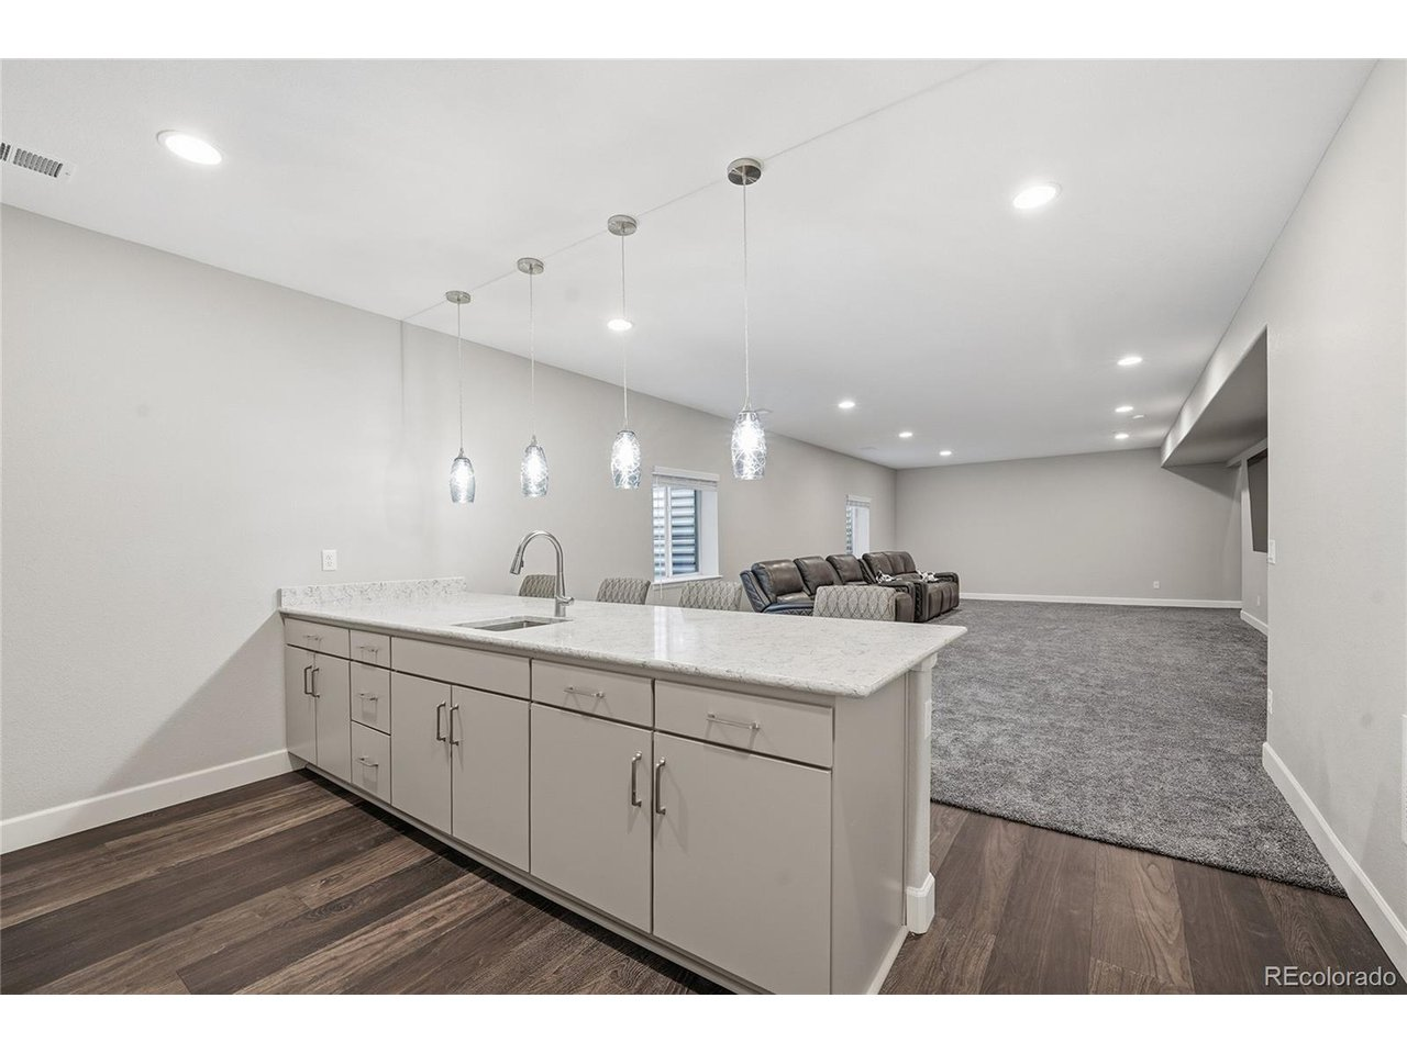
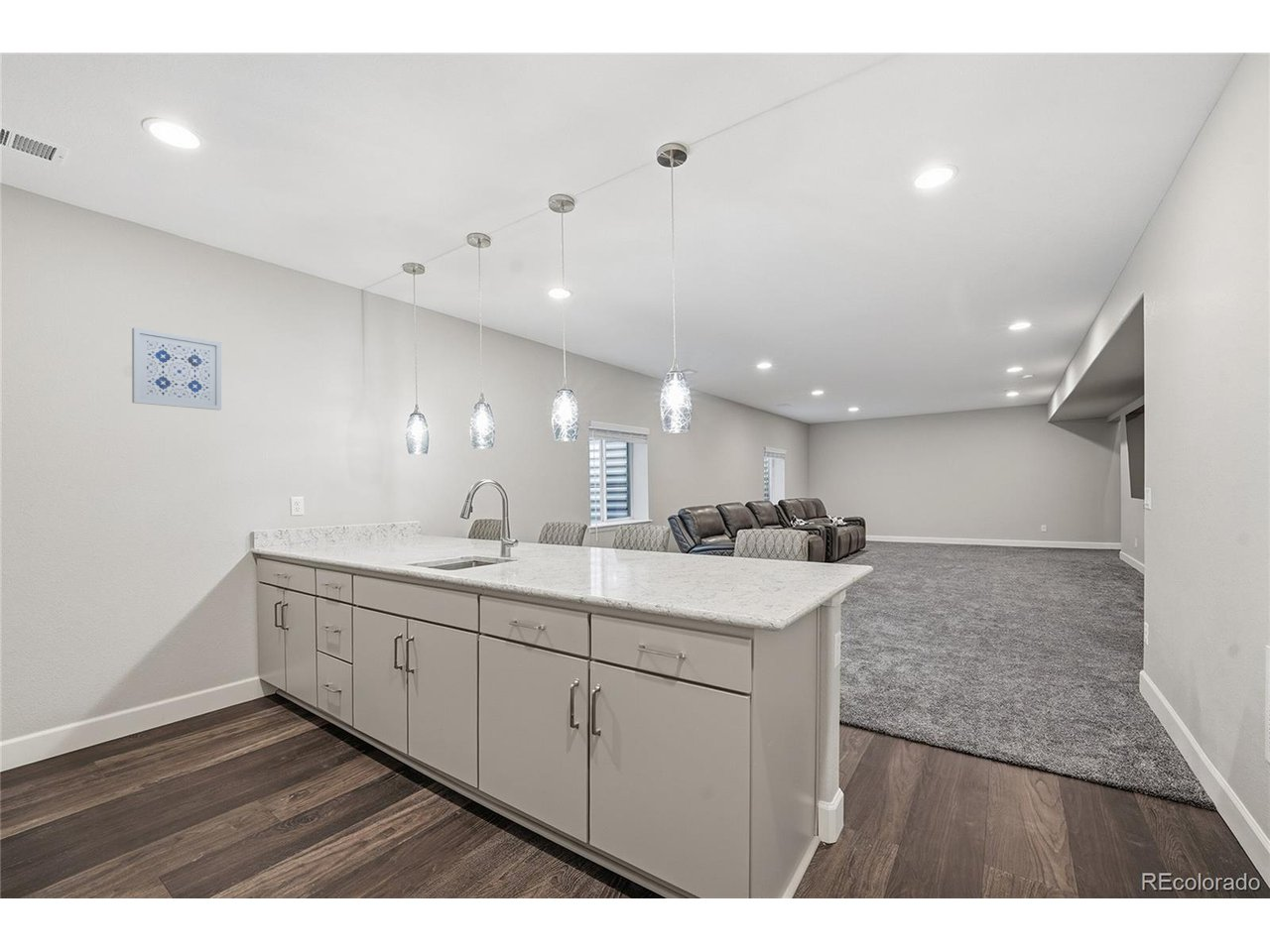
+ wall art (179, 371)
